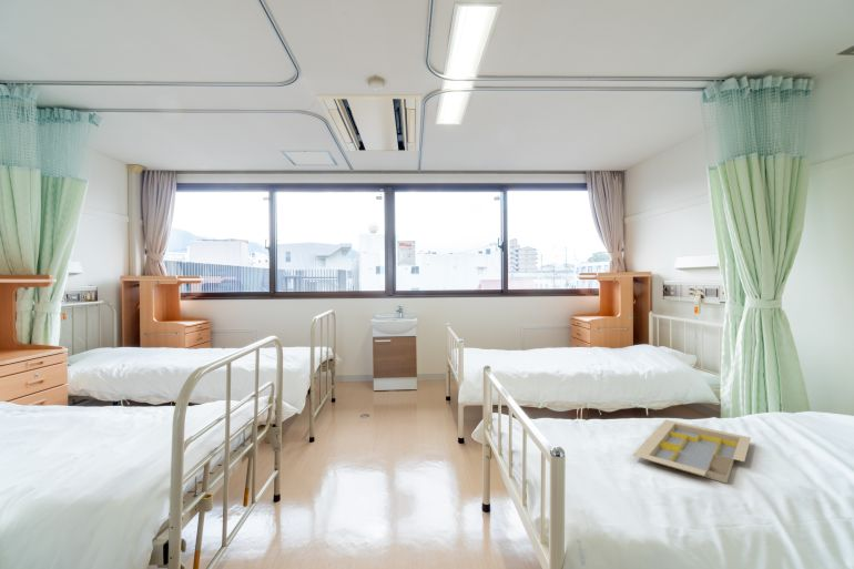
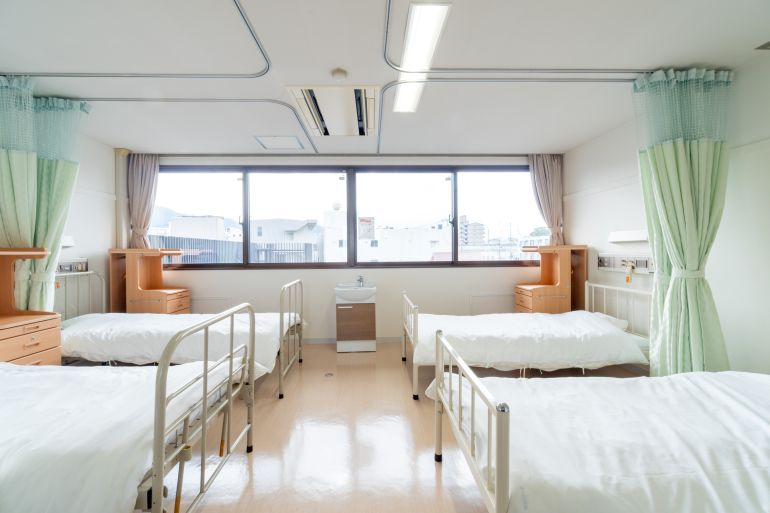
- serving tray (694, 448)
